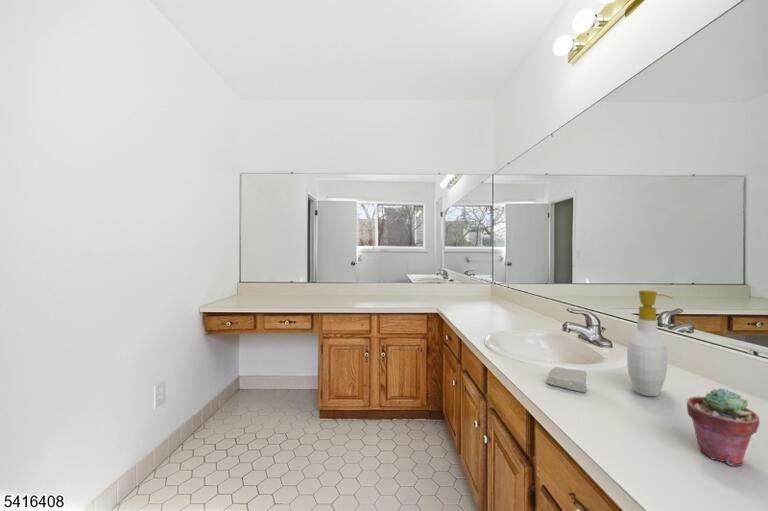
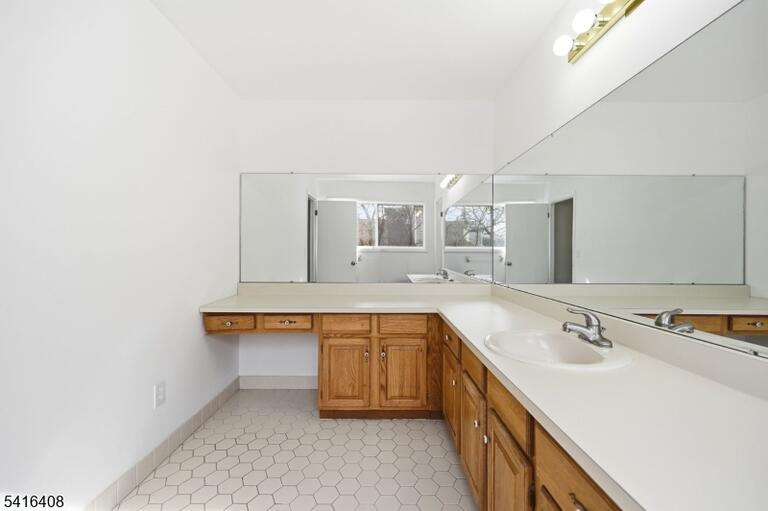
- soap bar (566, 377)
- potted succulent (721, 421)
- soap bottle (649, 341)
